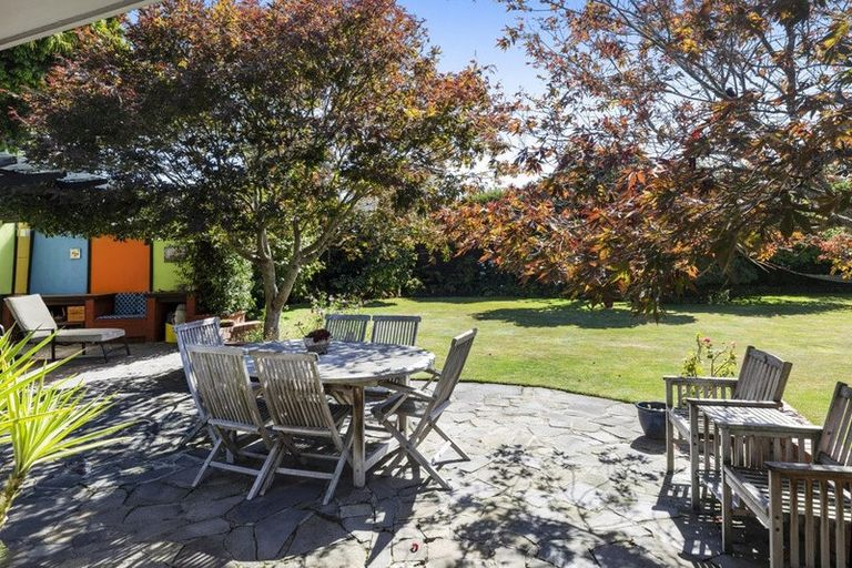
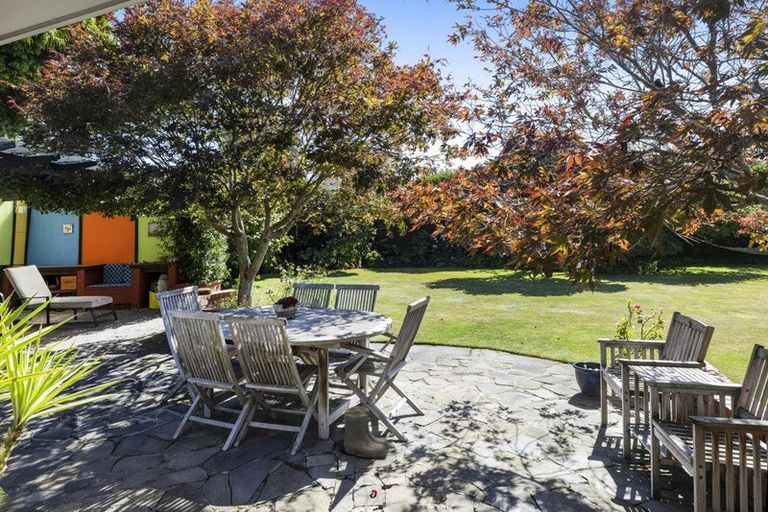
+ boots (366, 431)
